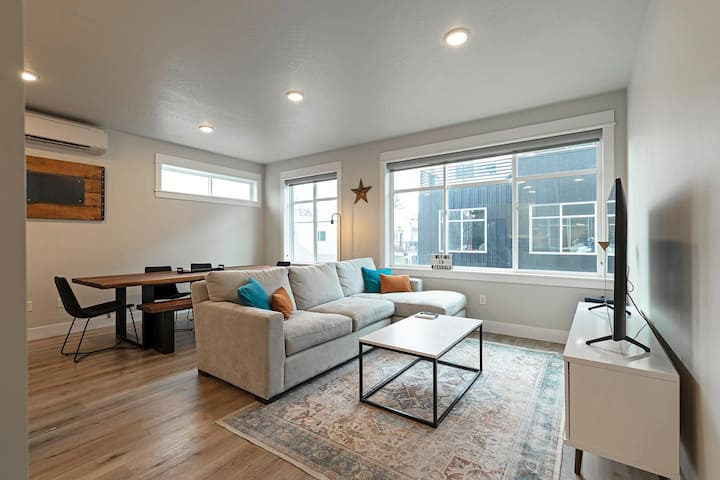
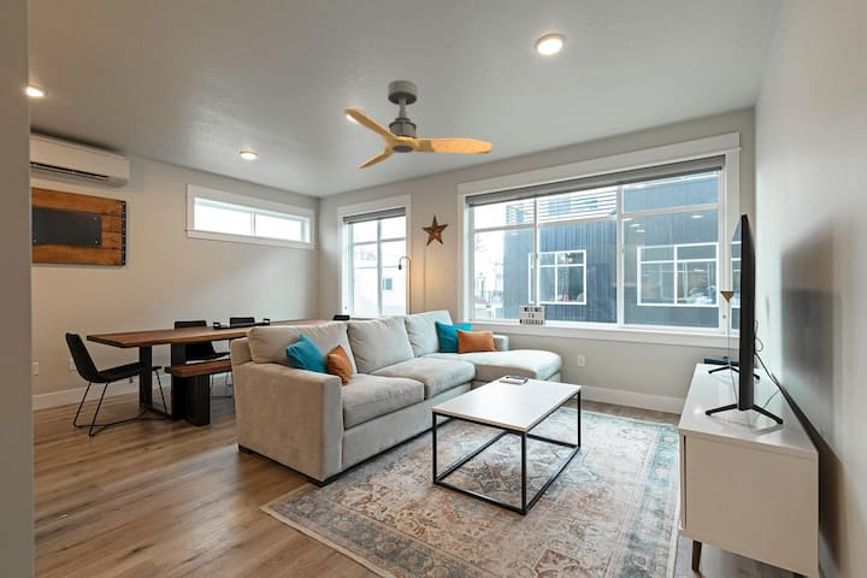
+ ceiling fan (413, 123)
